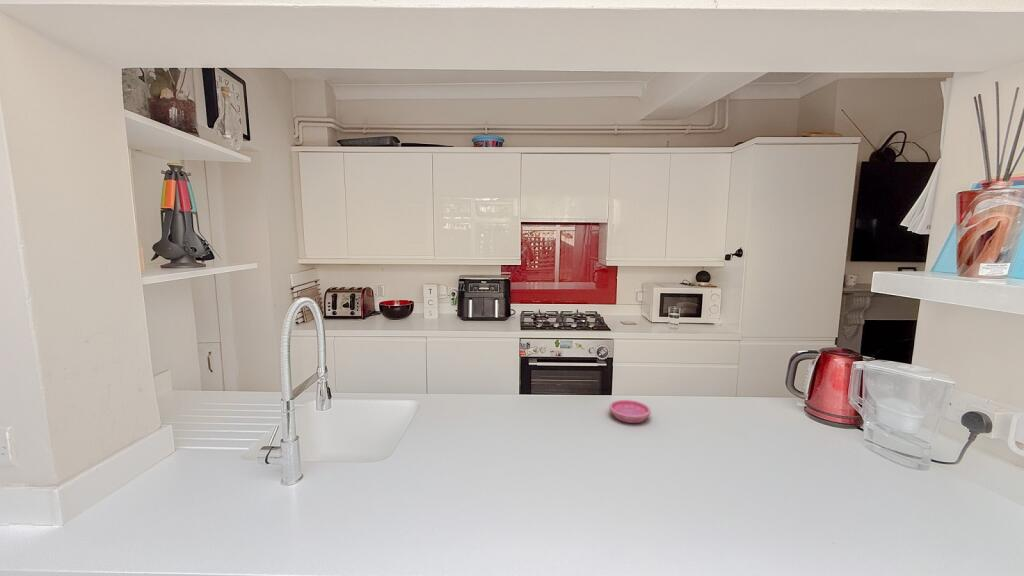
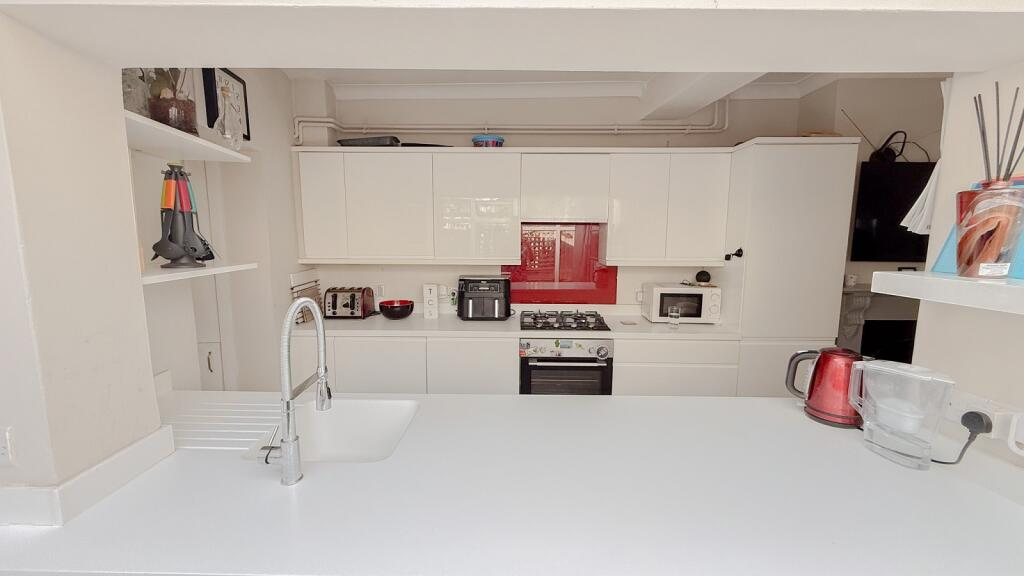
- saucer (629, 411)
